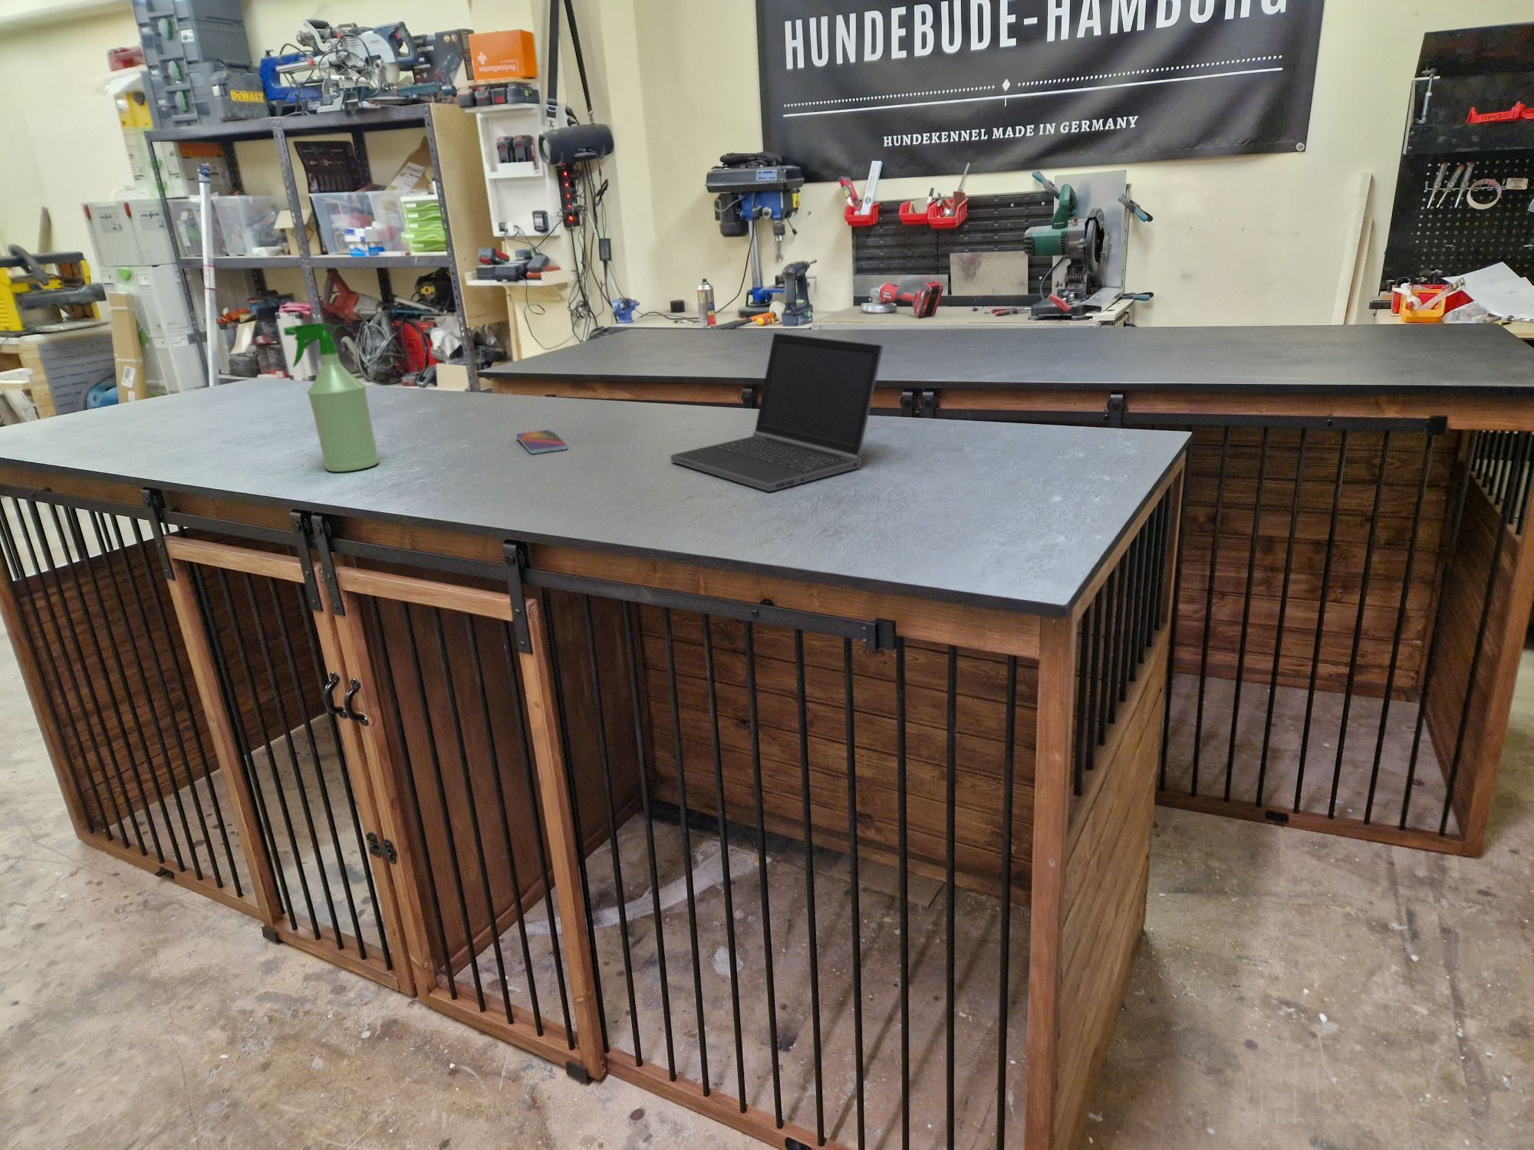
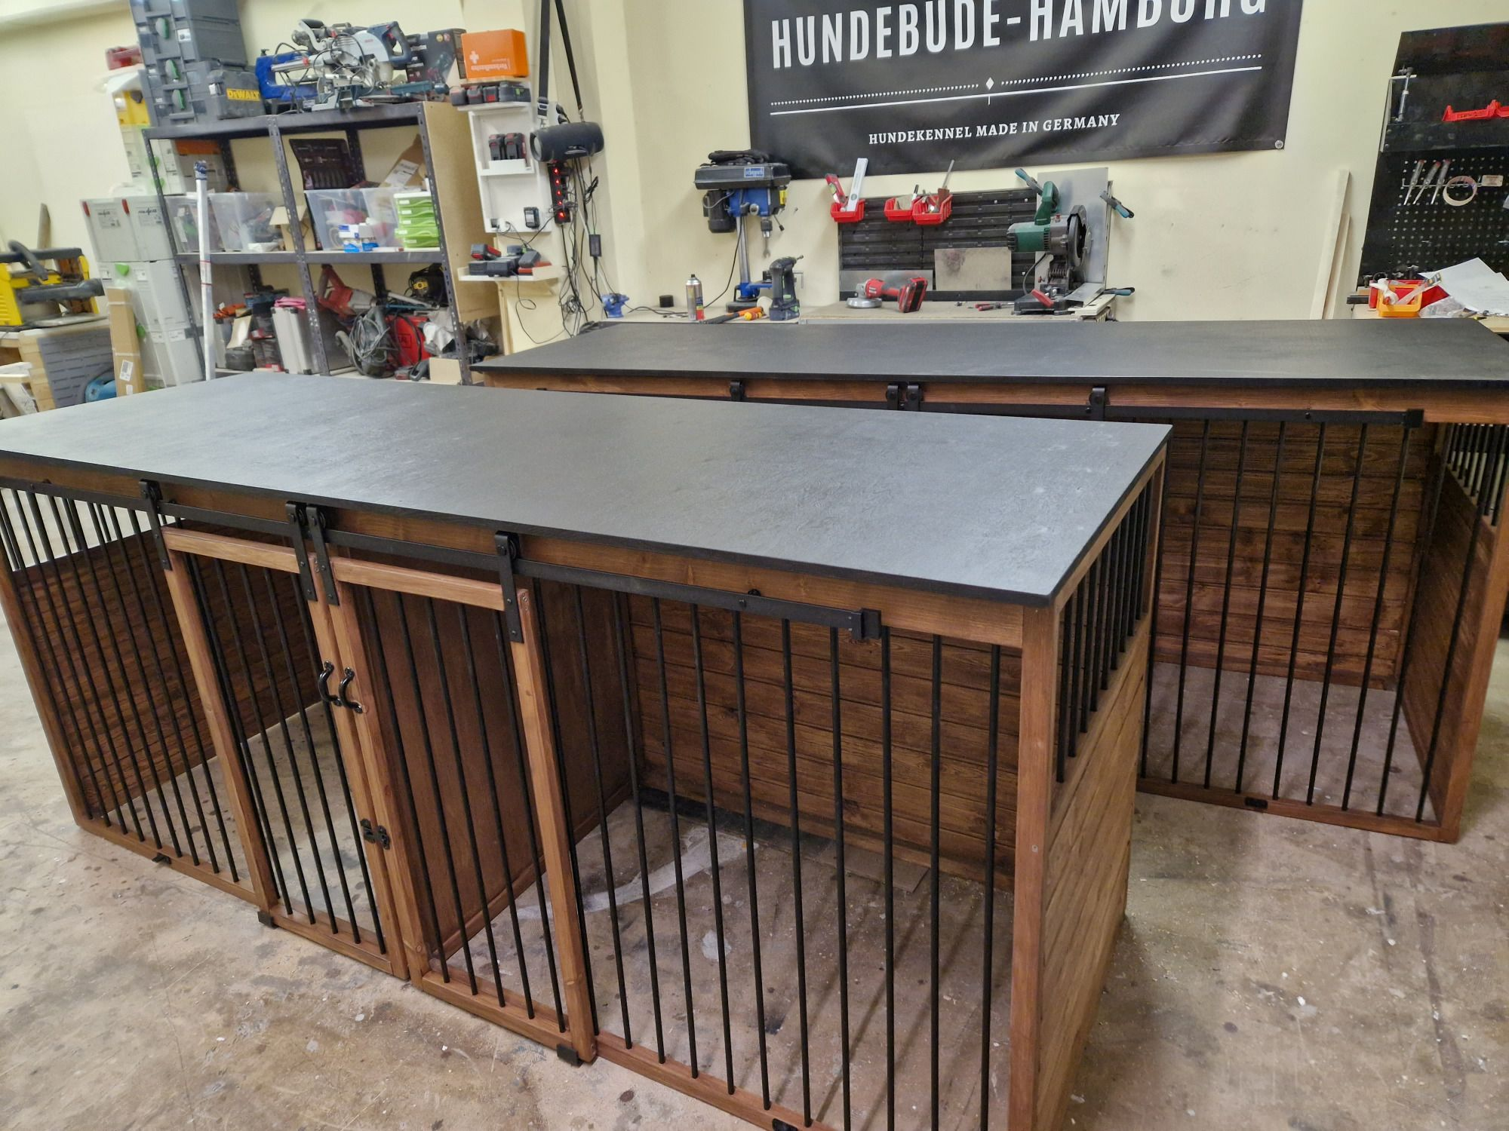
- spray bottle (337, 395)
- smartphone (541, 441)
- laptop computer (772, 406)
